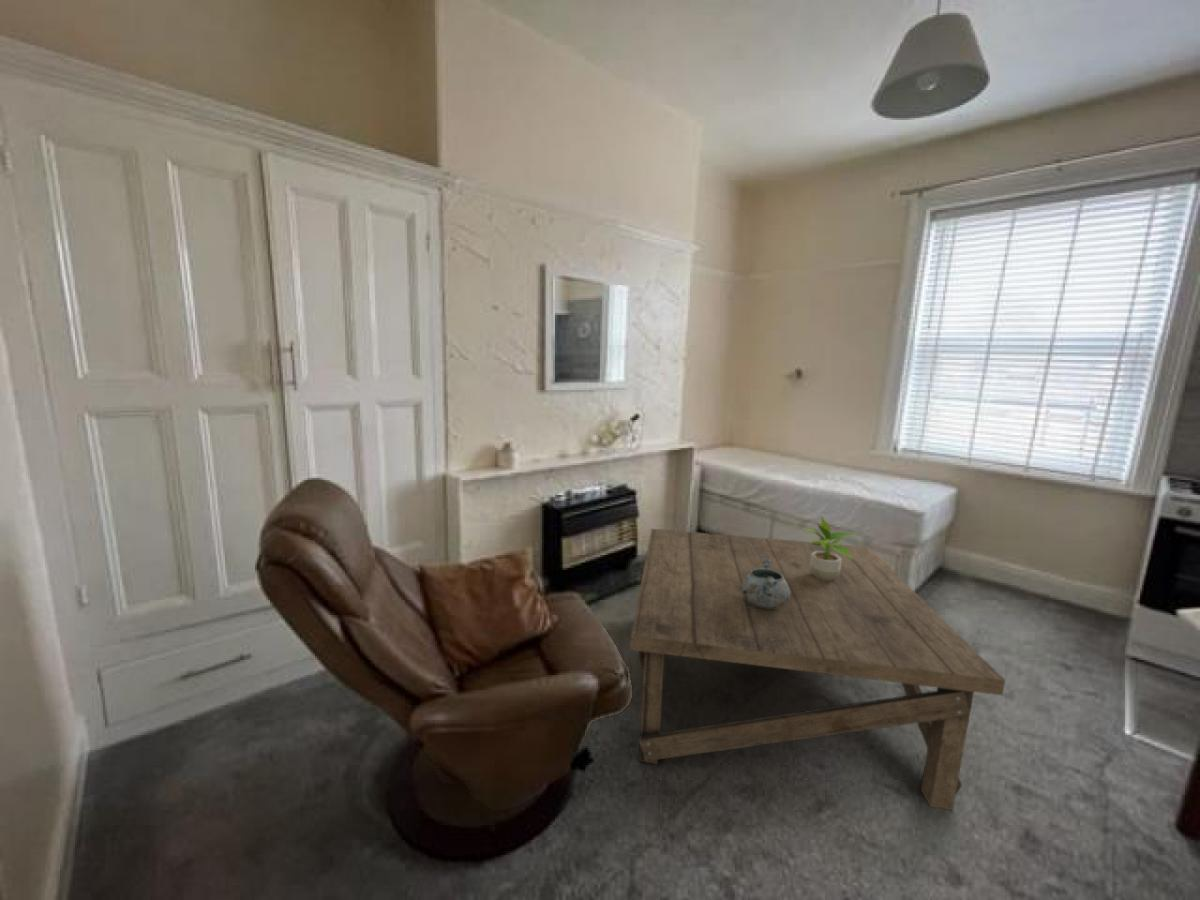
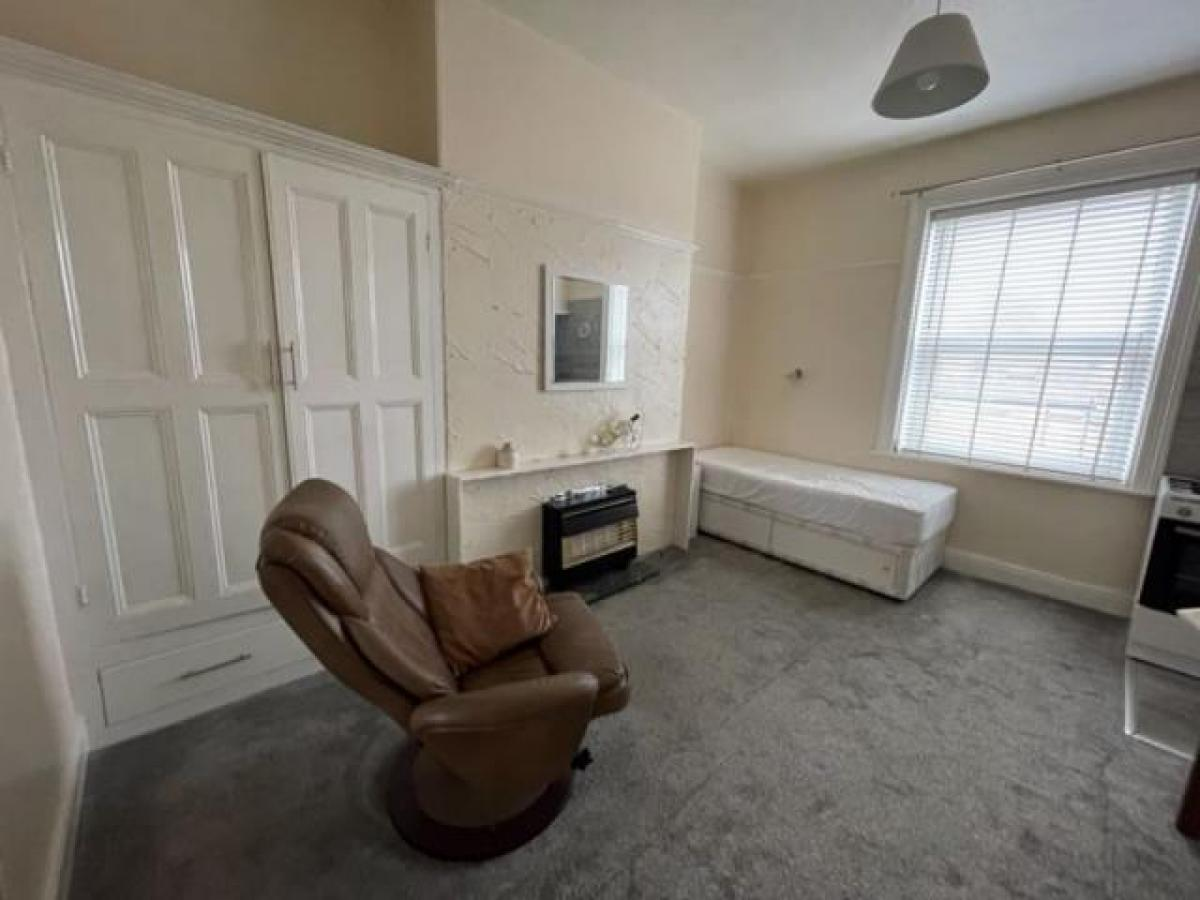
- potted plant (826, 550)
- coffee table (769, 636)
- decorative bowl (765, 584)
